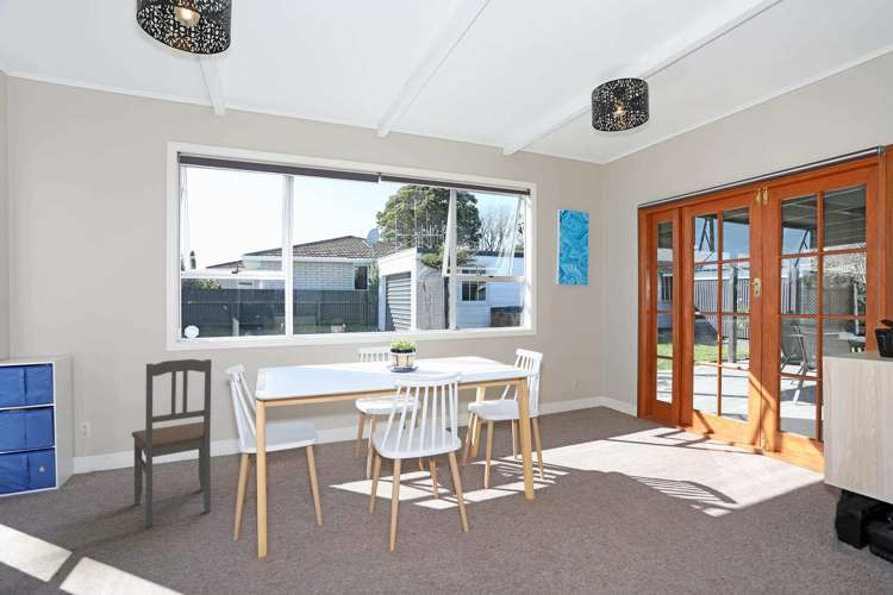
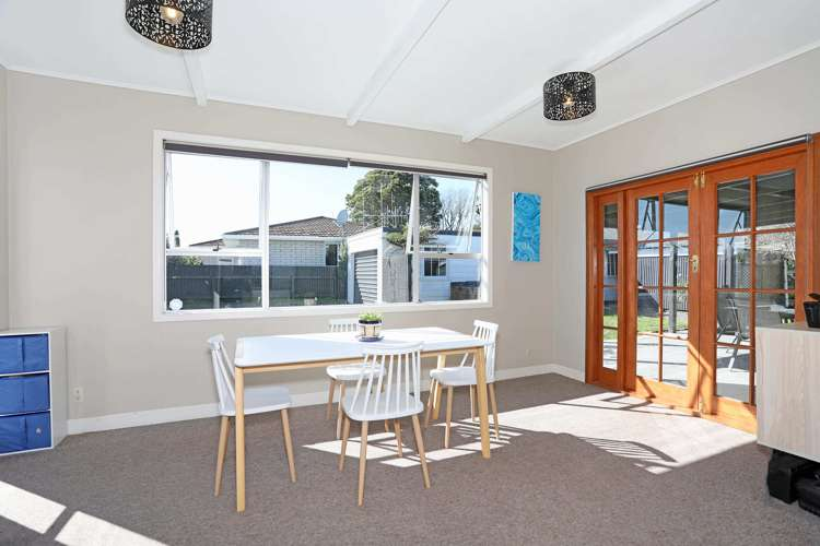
- dining chair (175, 432)
